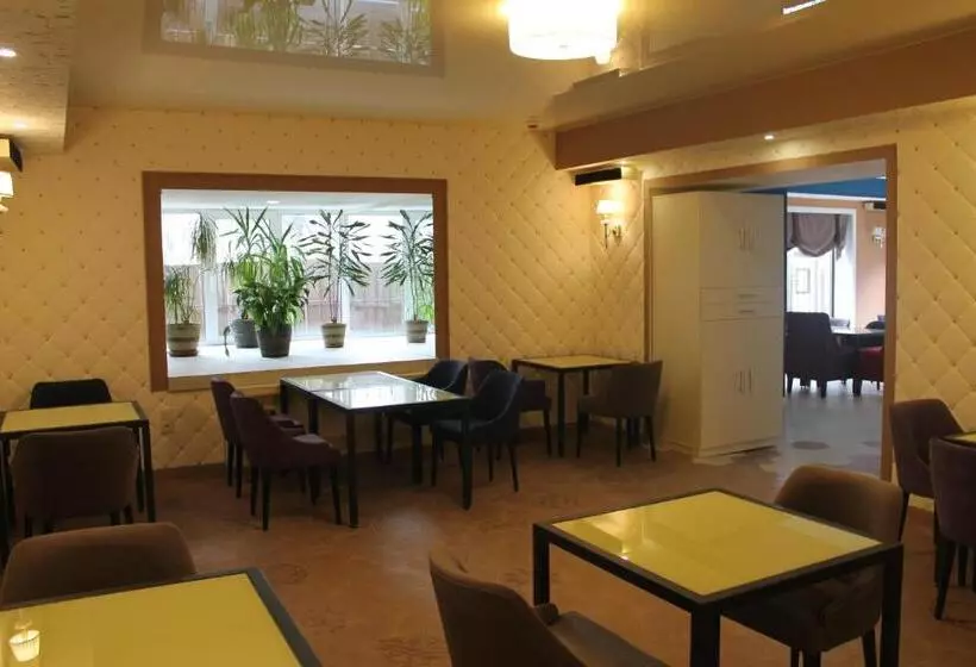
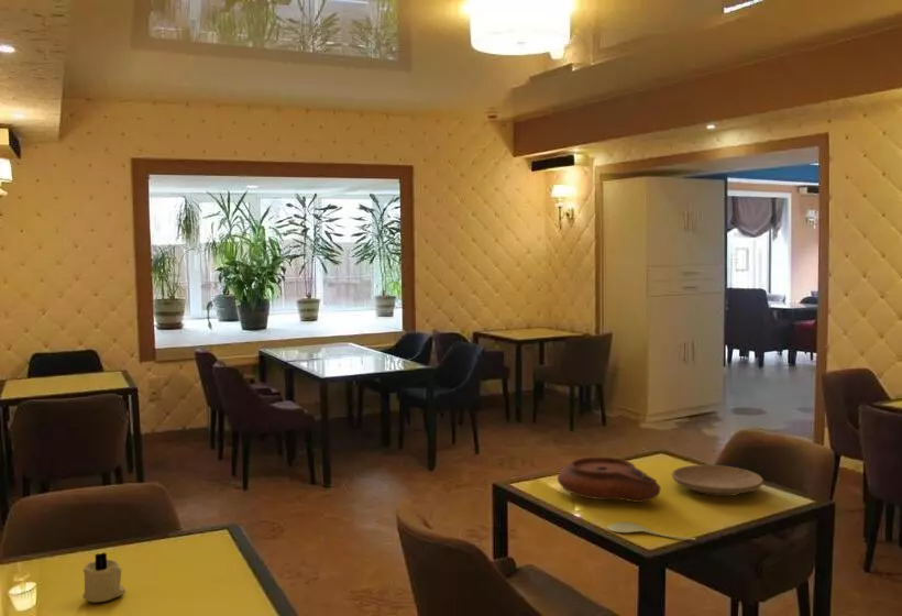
+ plate (716, 482)
+ plate (604, 480)
+ spoon (650, 531)
+ candle (102, 575)
